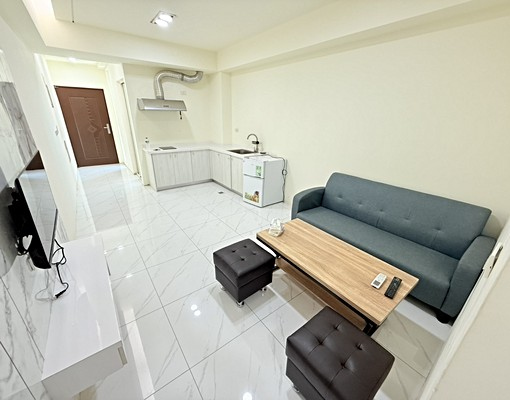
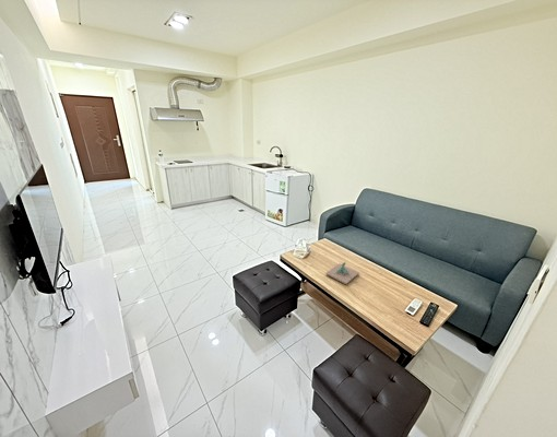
+ architectural model (343, 268)
